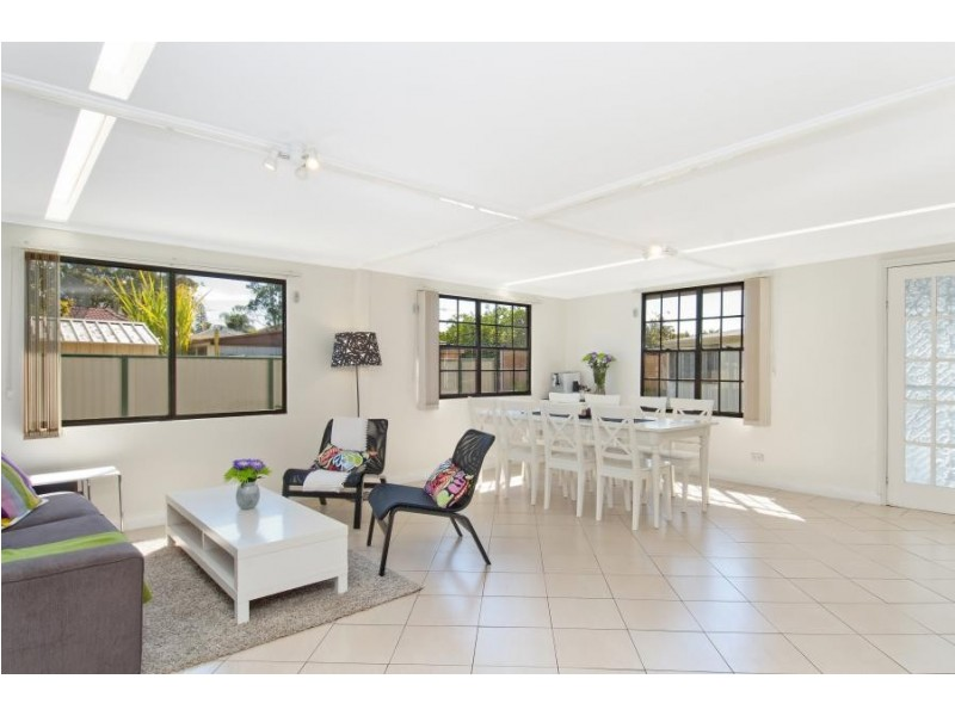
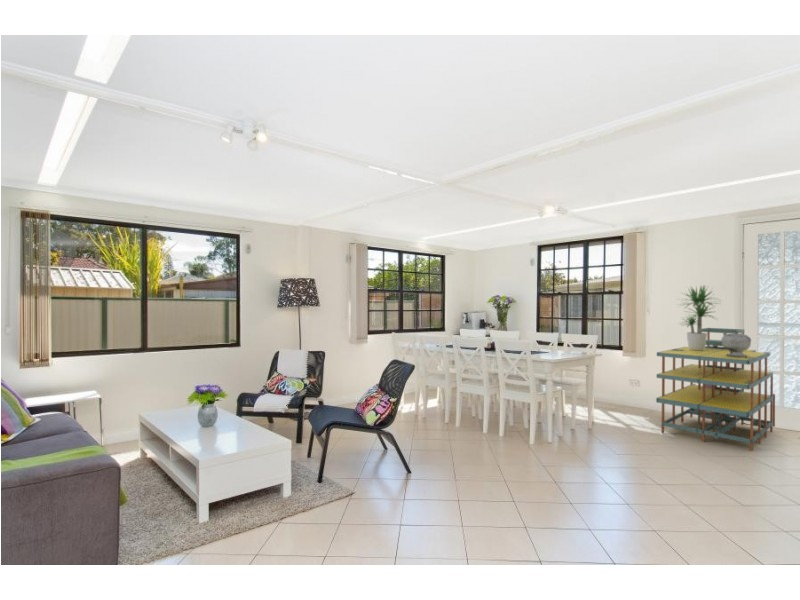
+ ceramic vessel (736, 343)
+ shelving unit (717, 382)
+ potted plant (699, 317)
